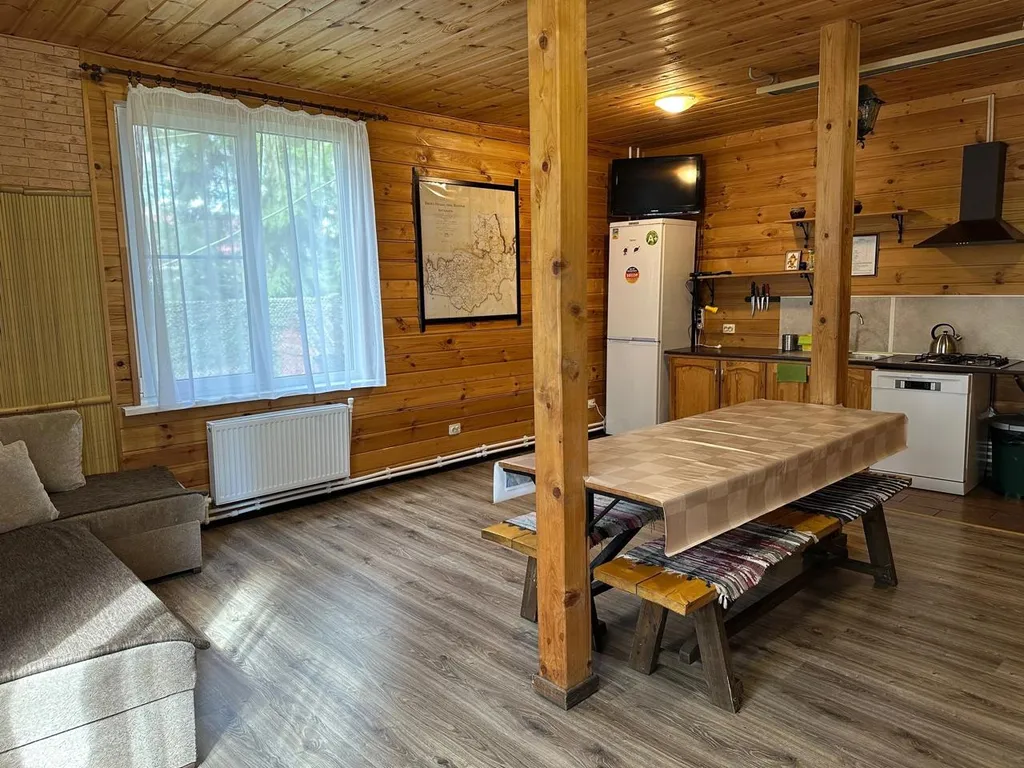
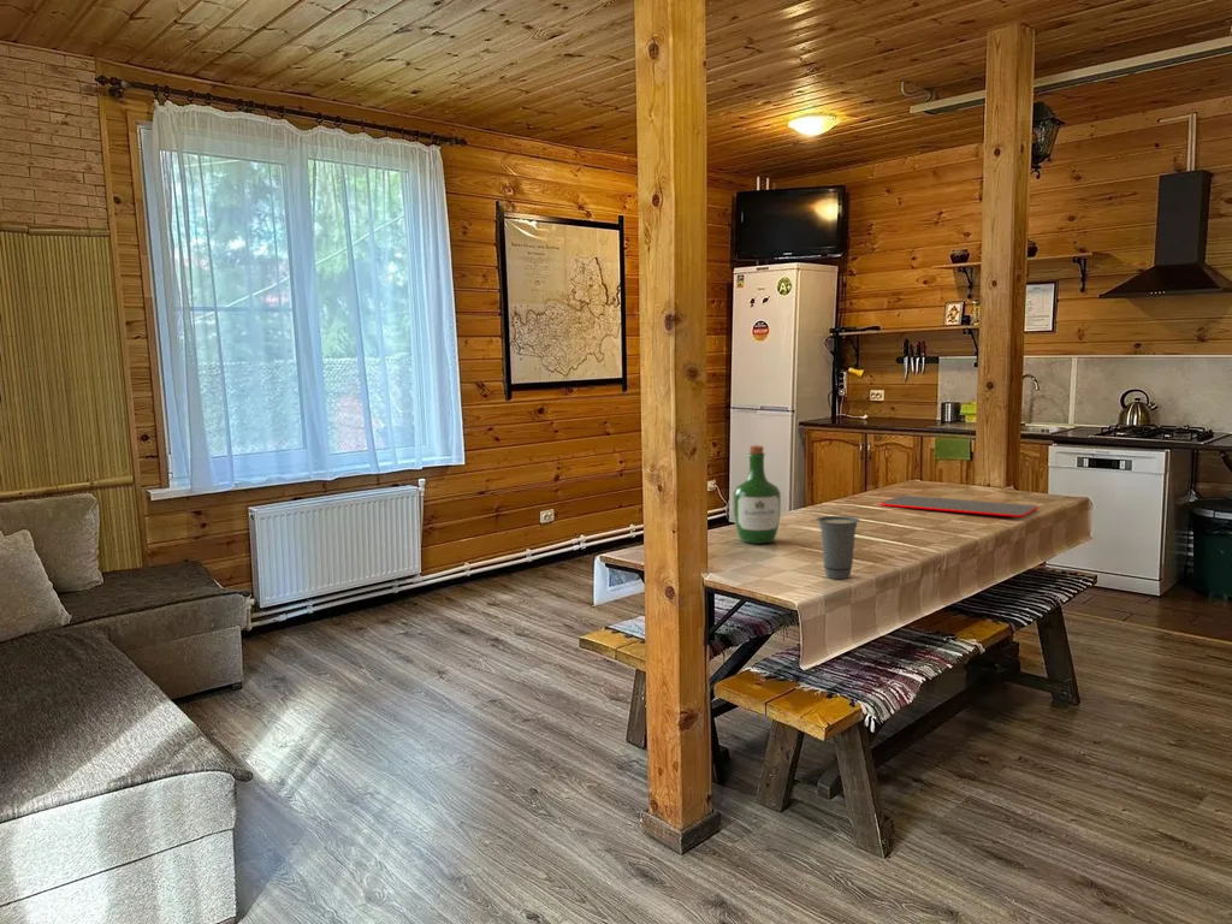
+ wine bottle (757, 492)
+ cup (837, 547)
+ cutting board (956, 505)
